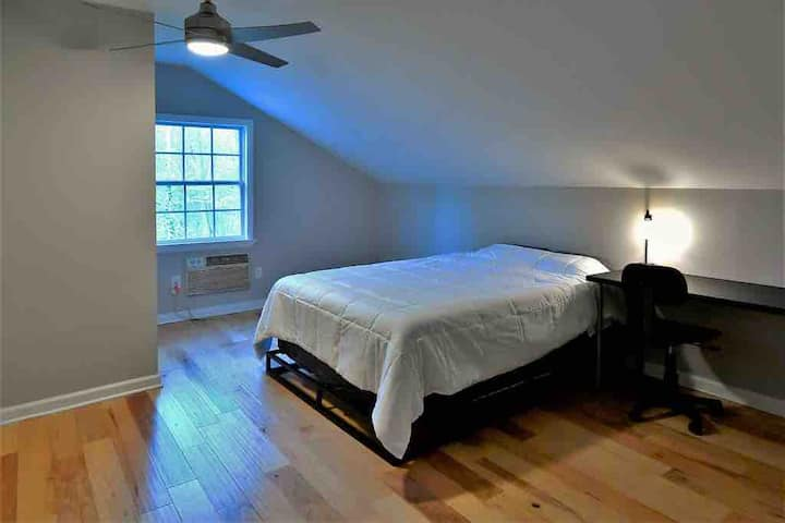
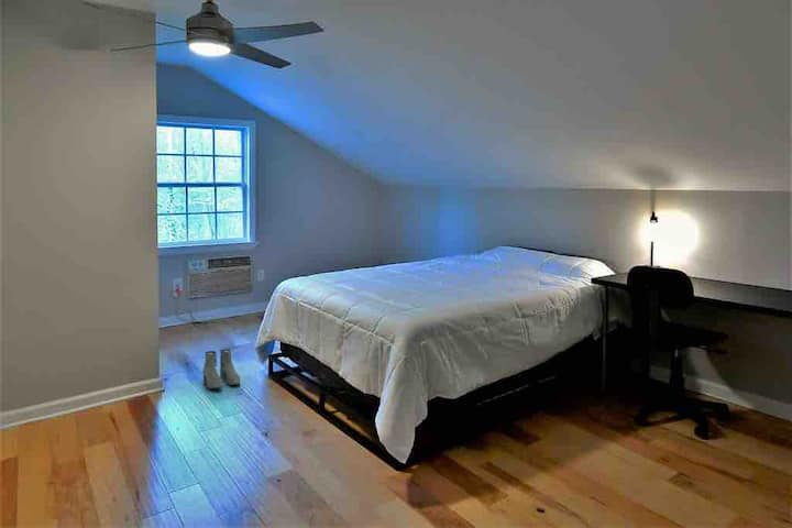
+ boots (221, 367)
